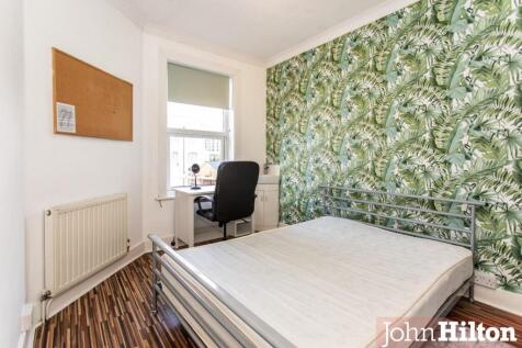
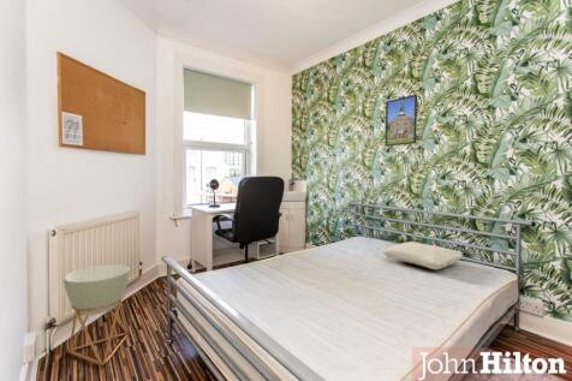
+ pillow (421, 254)
+ planter (99, 311)
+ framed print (400, 121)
